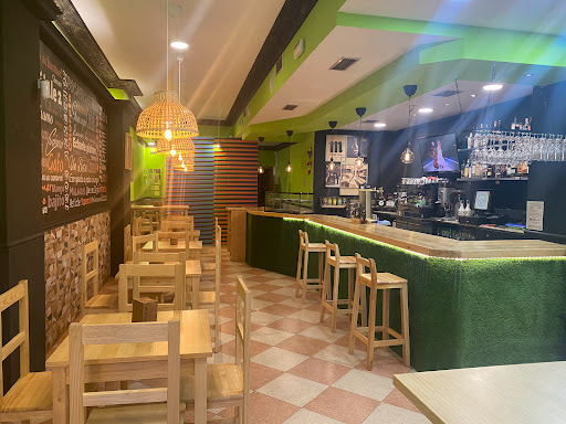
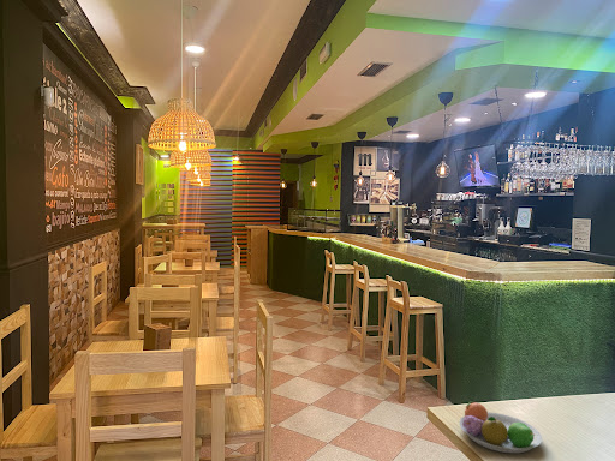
+ fruit bowl (501, 423)
